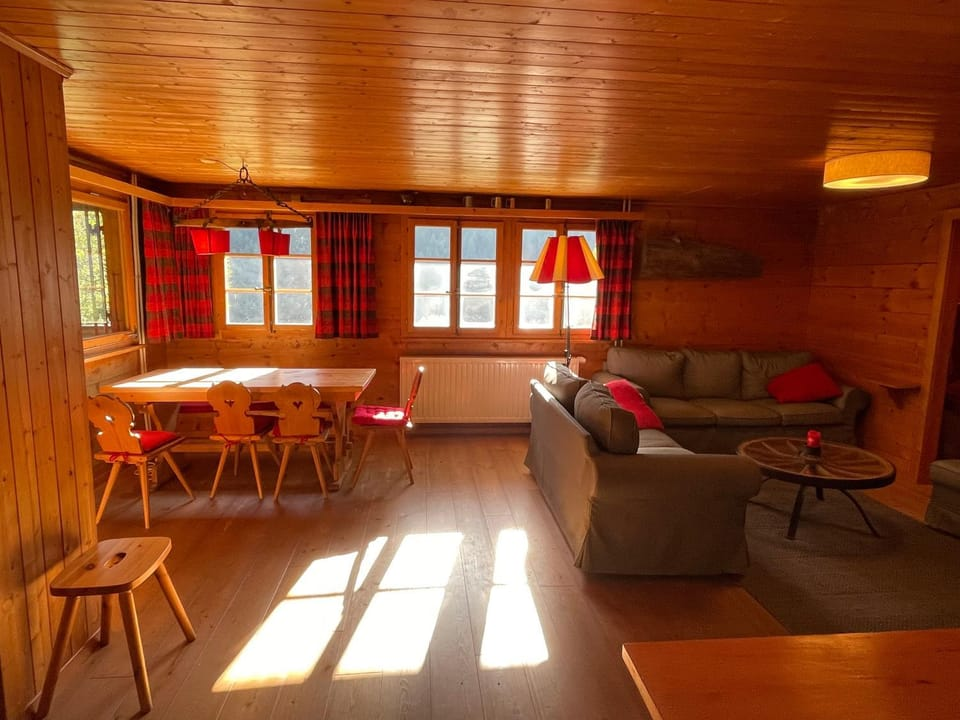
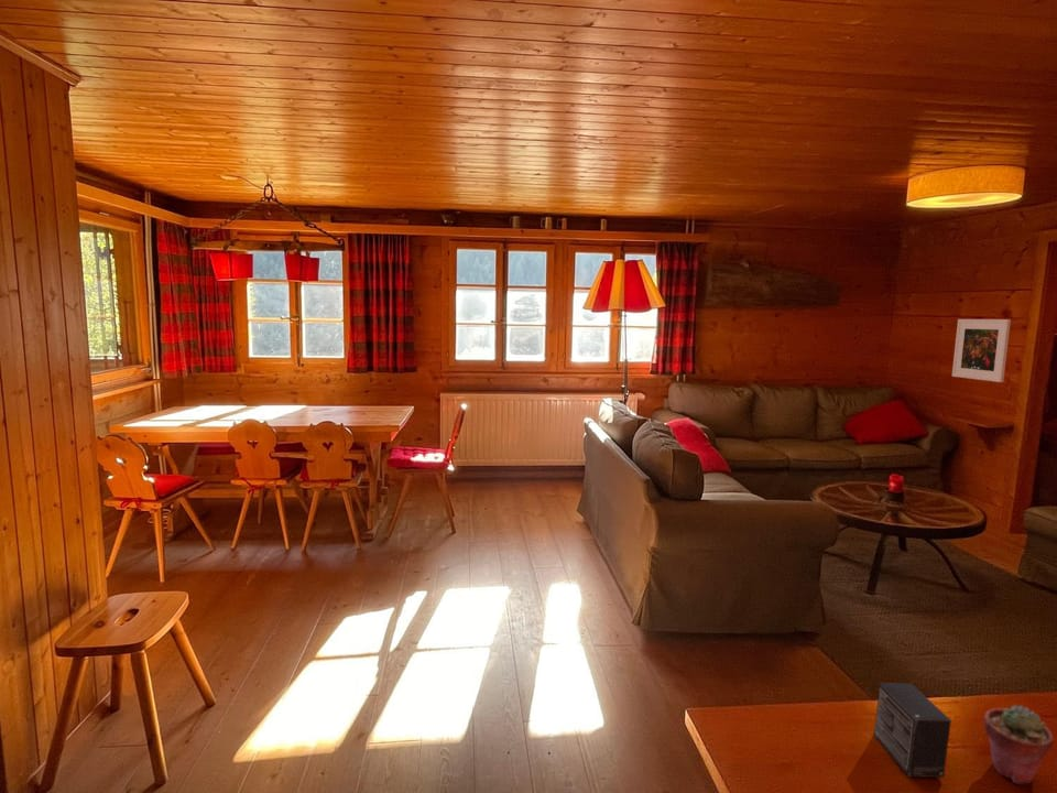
+ small box (911, 727)
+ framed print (979, 349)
+ potted succulent (1016, 738)
